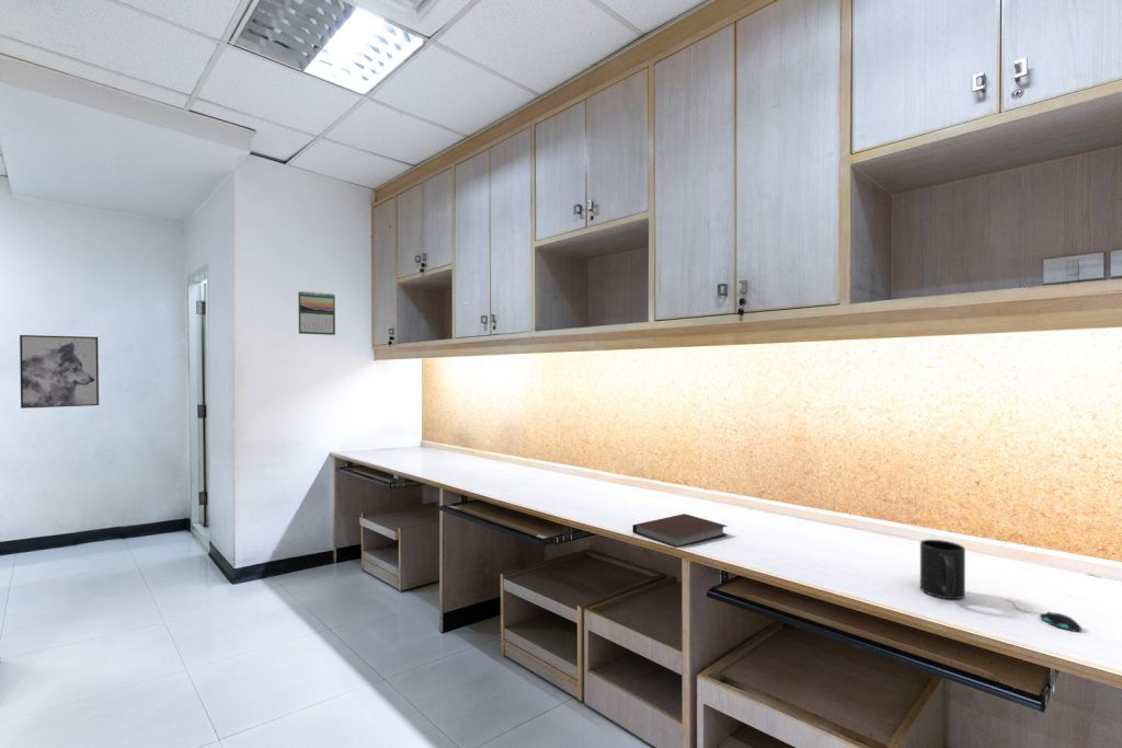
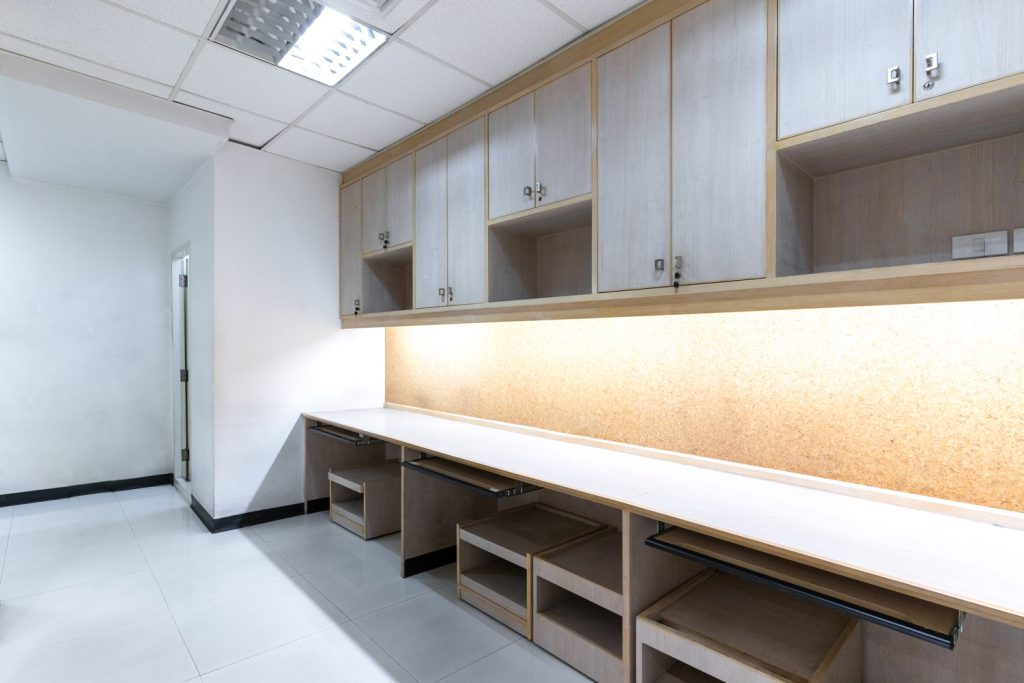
- wall art (60, 371)
- mouse (1041, 613)
- mug (943, 571)
- calendar (317, 312)
- notebook (679, 529)
